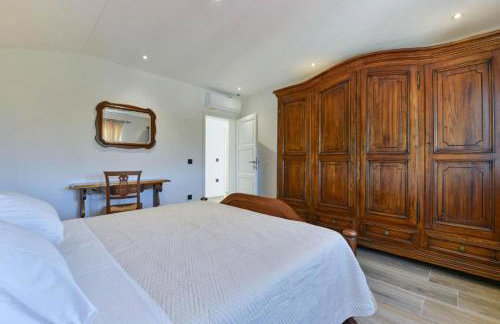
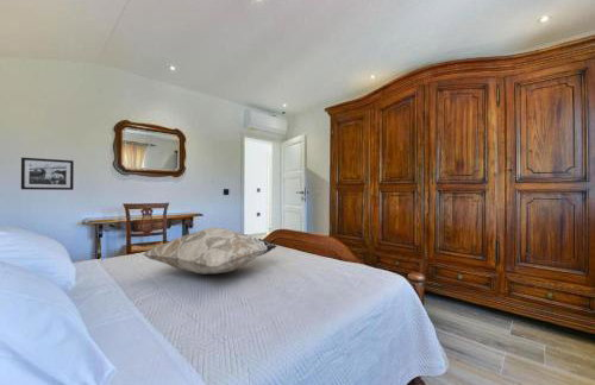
+ picture frame (48, 173)
+ decorative pillow (214, 250)
